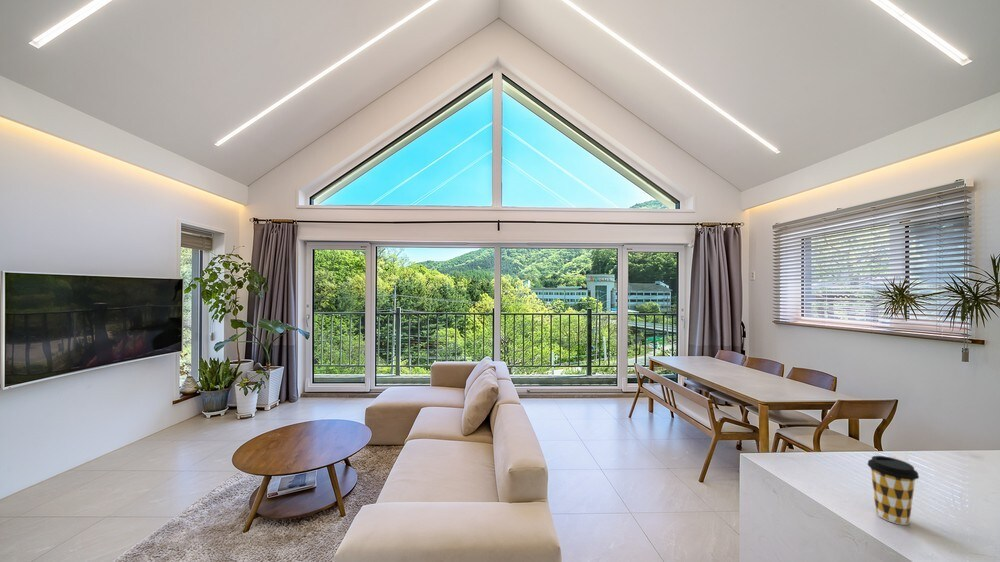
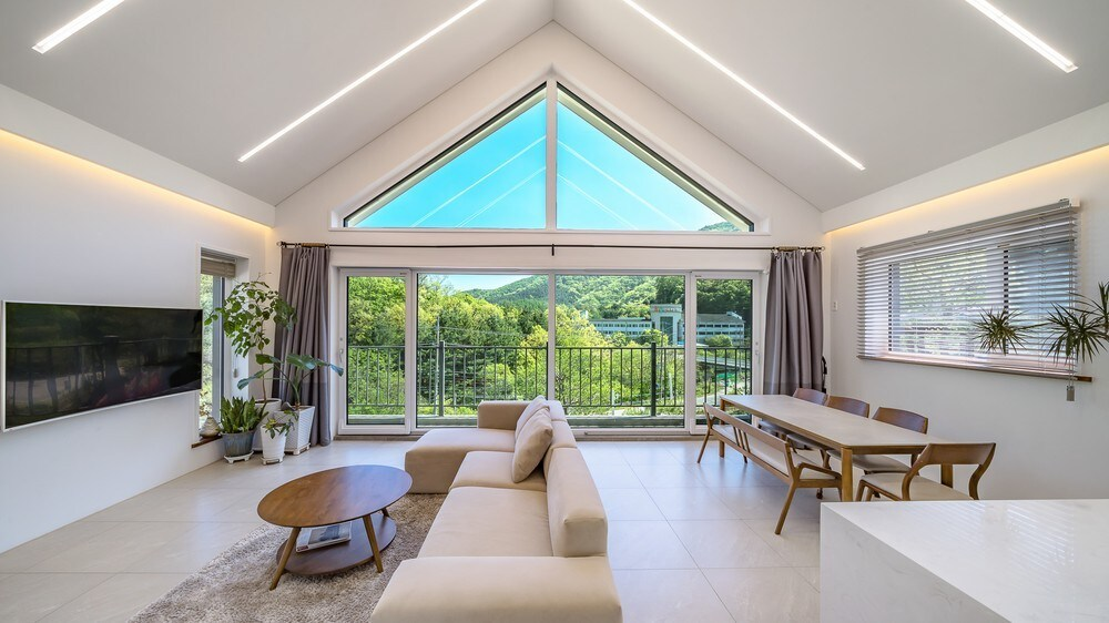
- coffee cup (892, 489)
